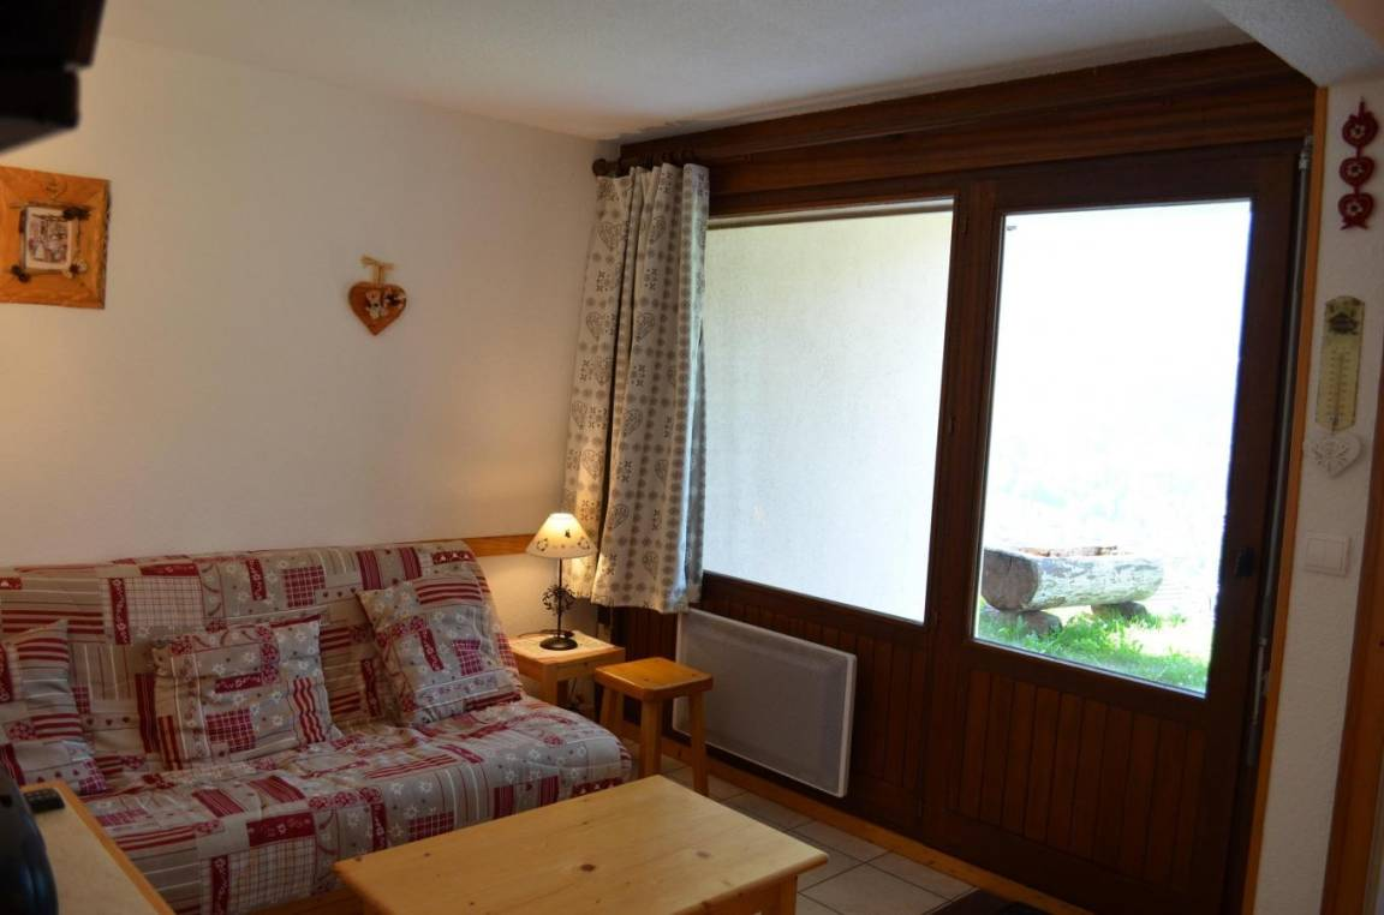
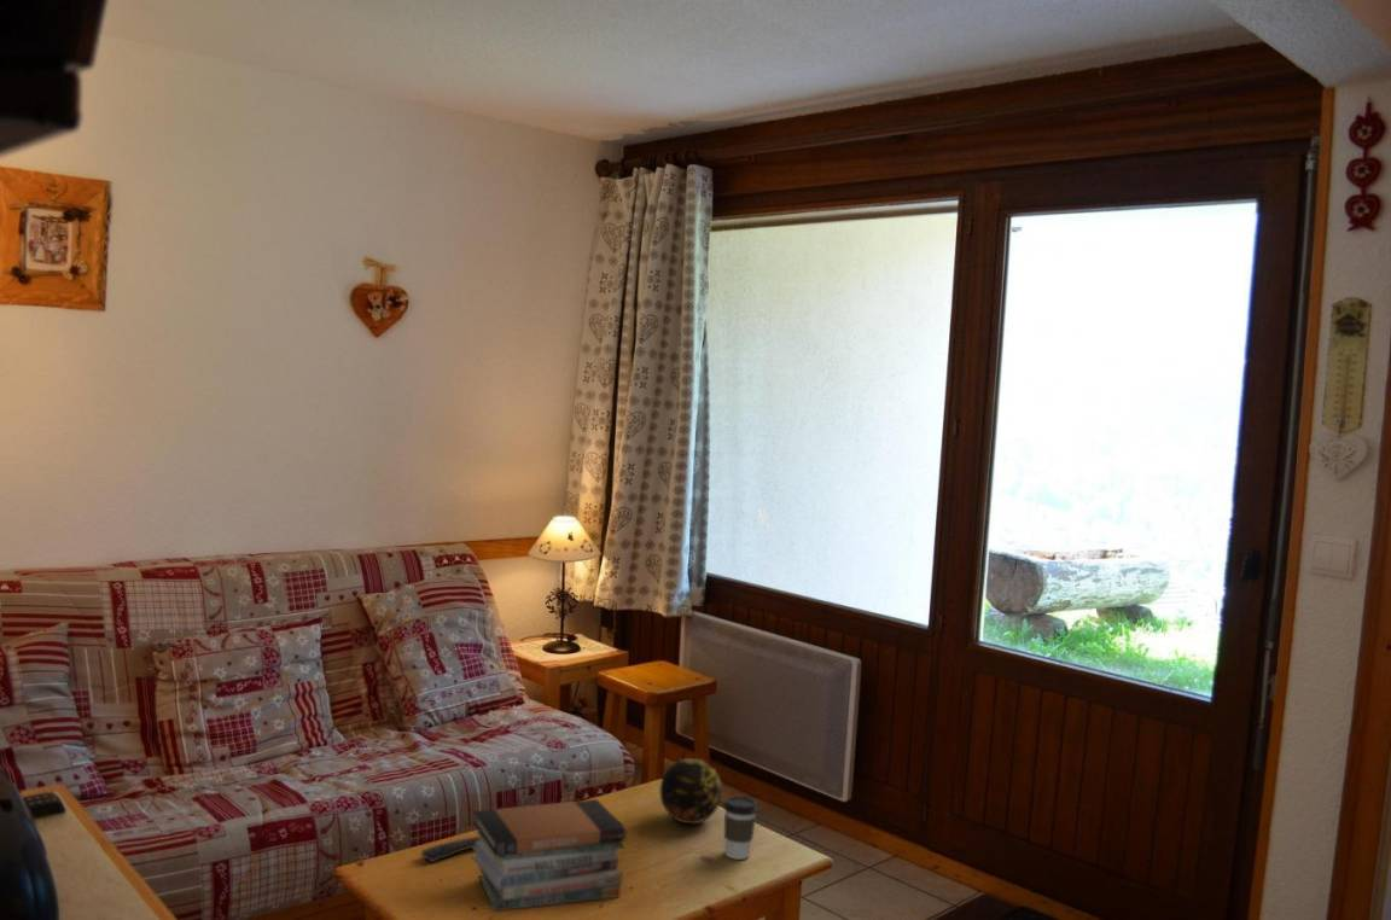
+ coffee cup (739, 827)
+ book stack (547, 854)
+ remote control (459, 846)
+ decorative orb (691, 790)
